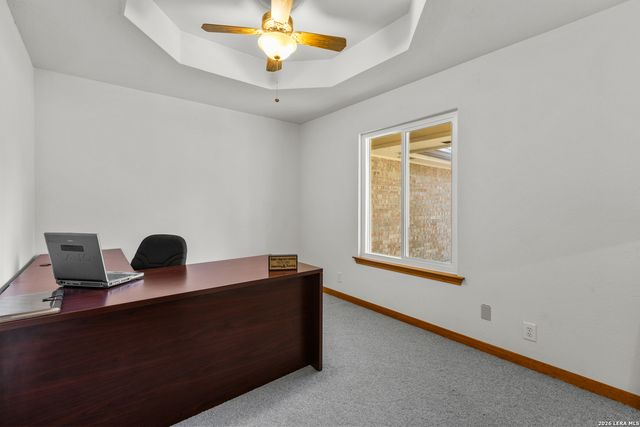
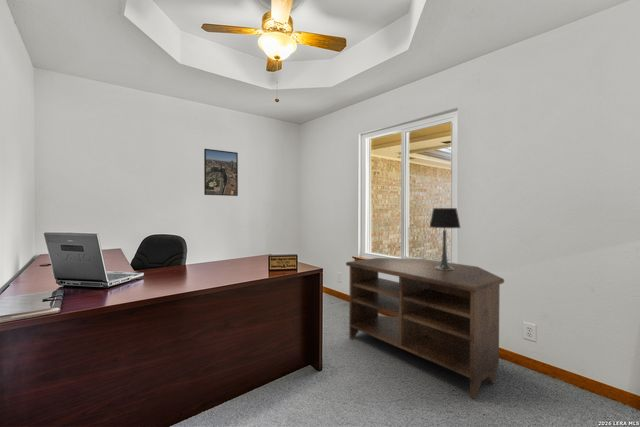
+ table lamp (444, 238)
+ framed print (221, 173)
+ tv stand (425, 308)
